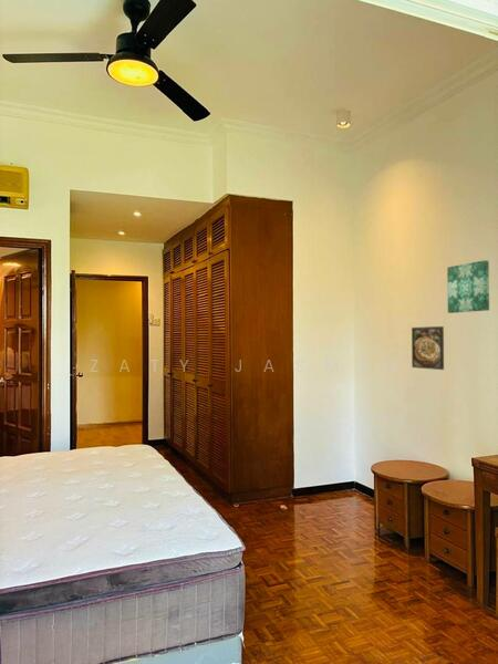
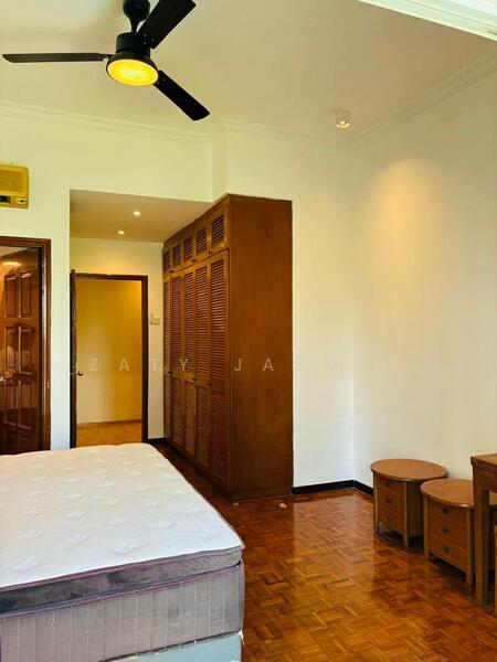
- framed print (427, 347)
- wall art (467, 288)
